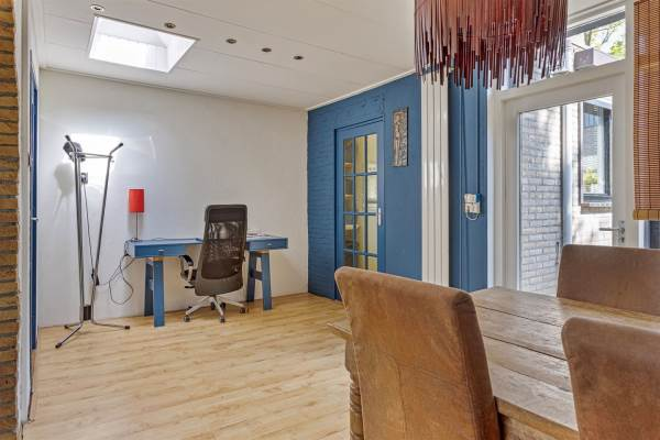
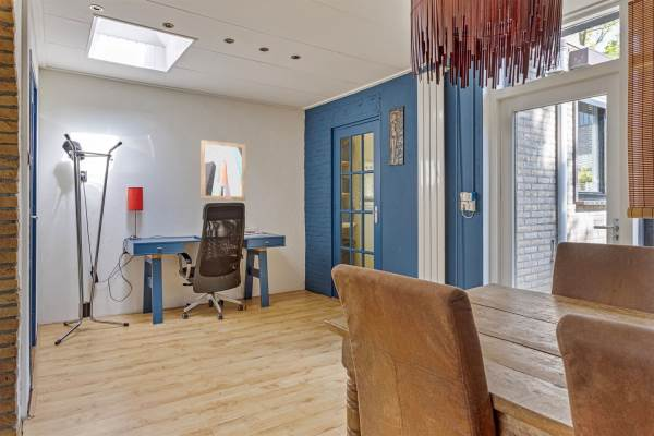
+ wall art (223, 171)
